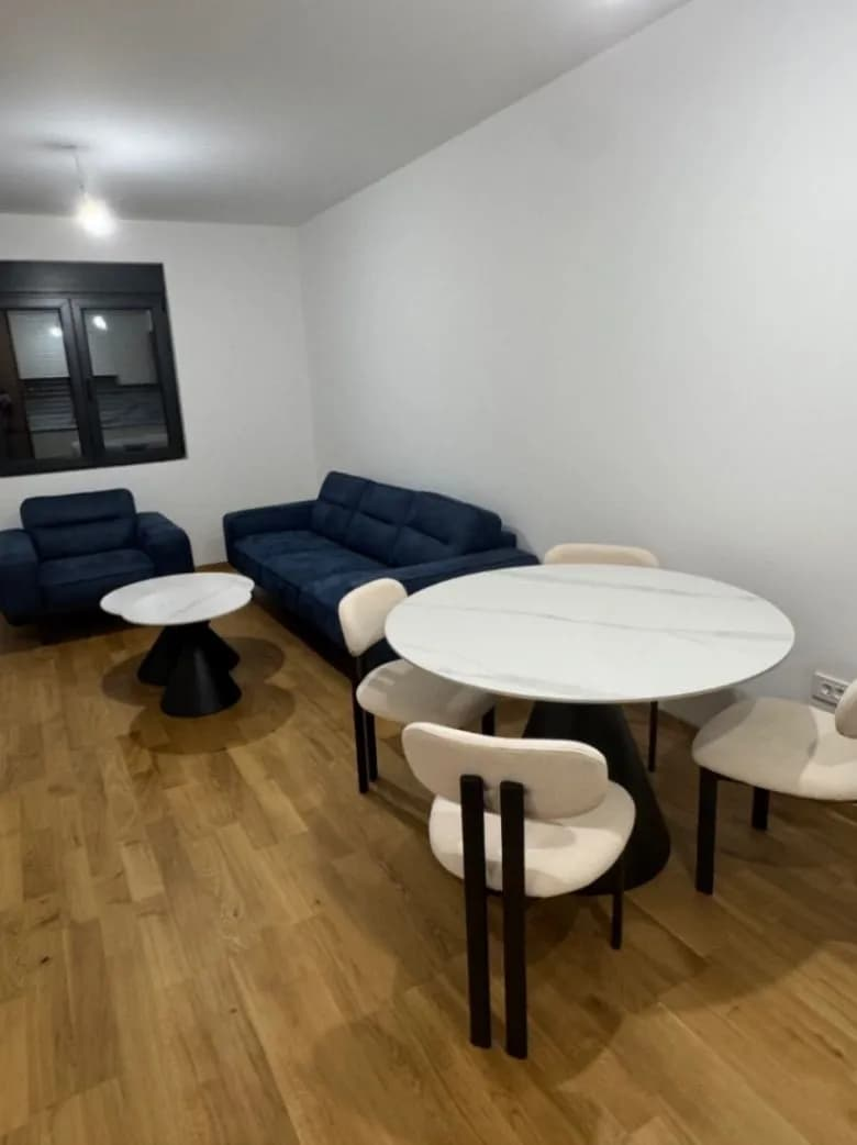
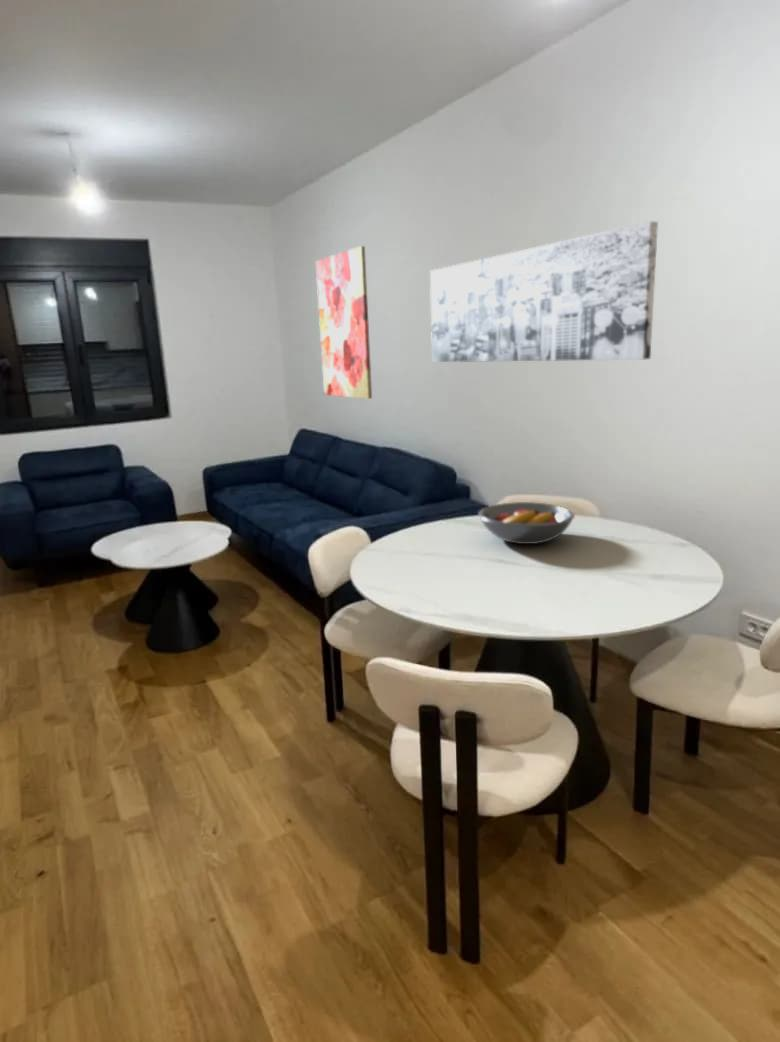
+ wall art (342, 327)
+ wall art (520, 307)
+ fruit bowl (525, 522)
